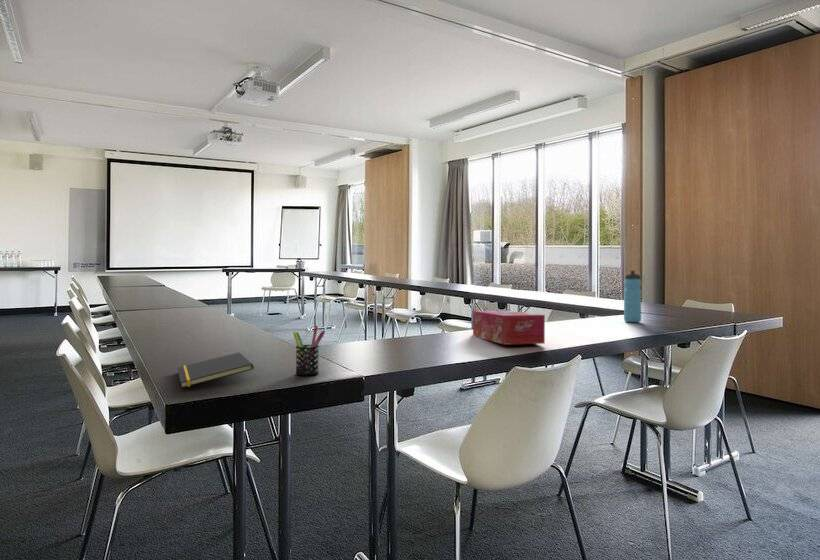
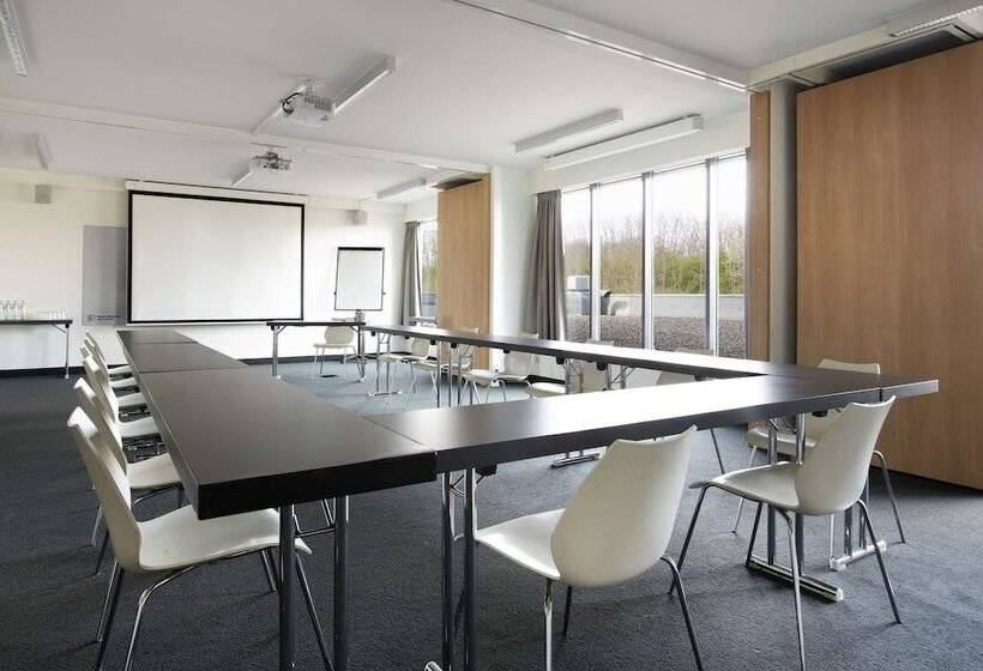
- tissue box (506, 326)
- pen holder (306, 348)
- notepad (213, 368)
- water bottle (632, 296)
